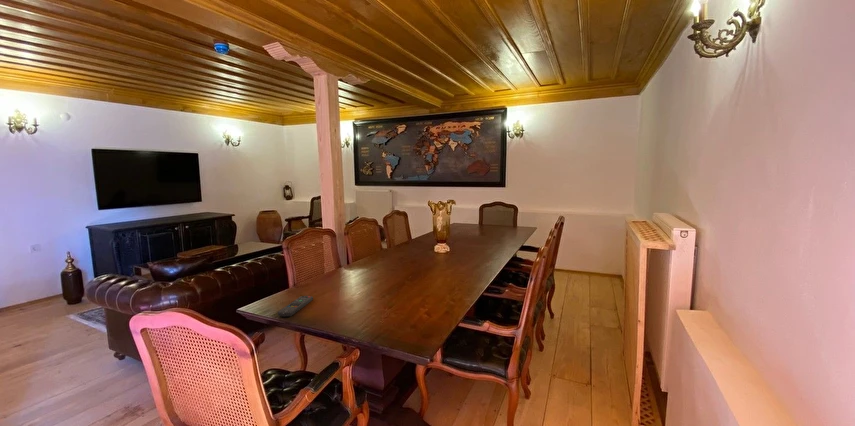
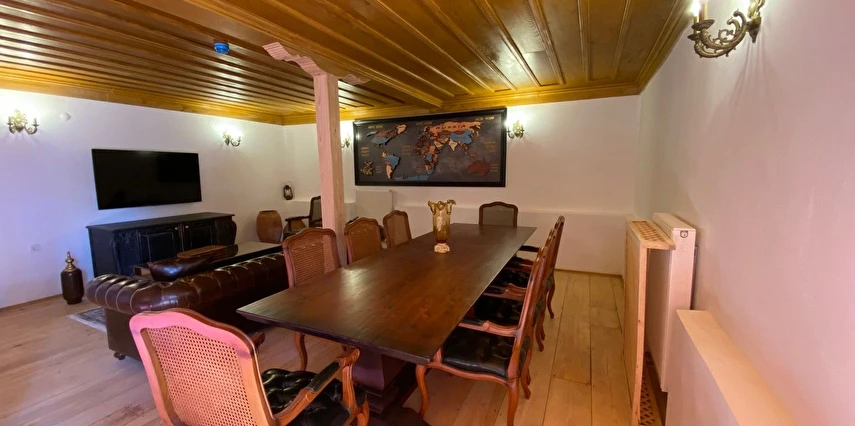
- remote control (296, 305)
